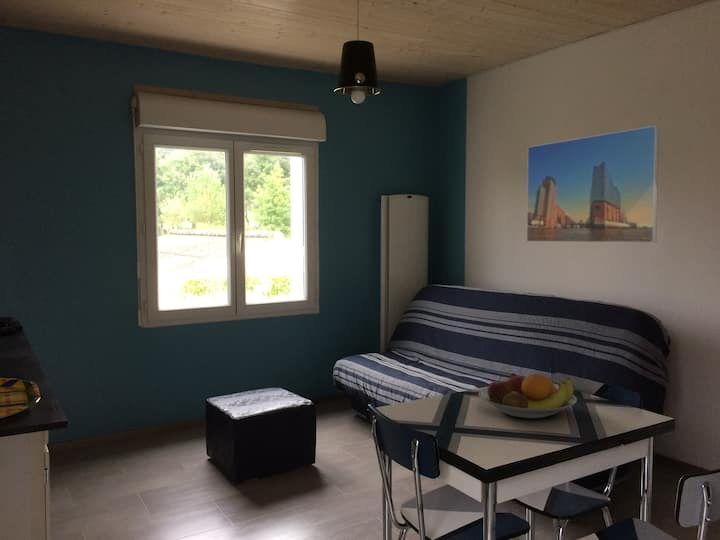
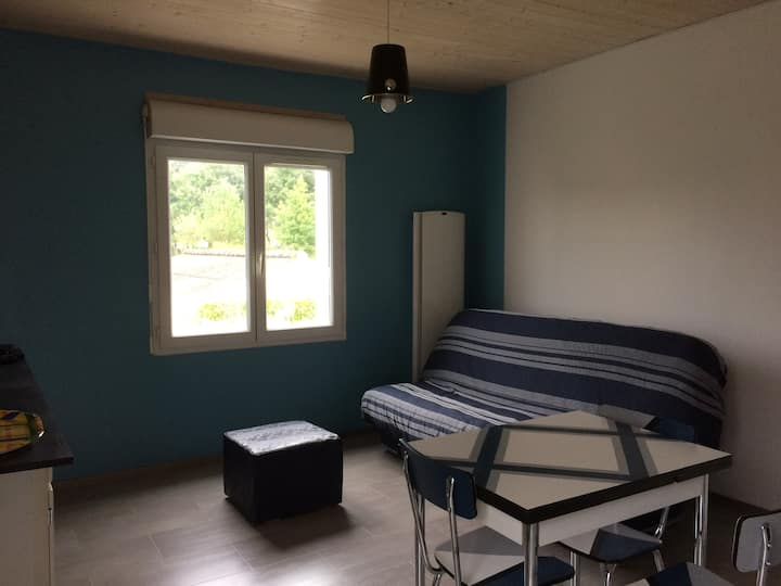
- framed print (585, 190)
- fruit bowl (526, 392)
